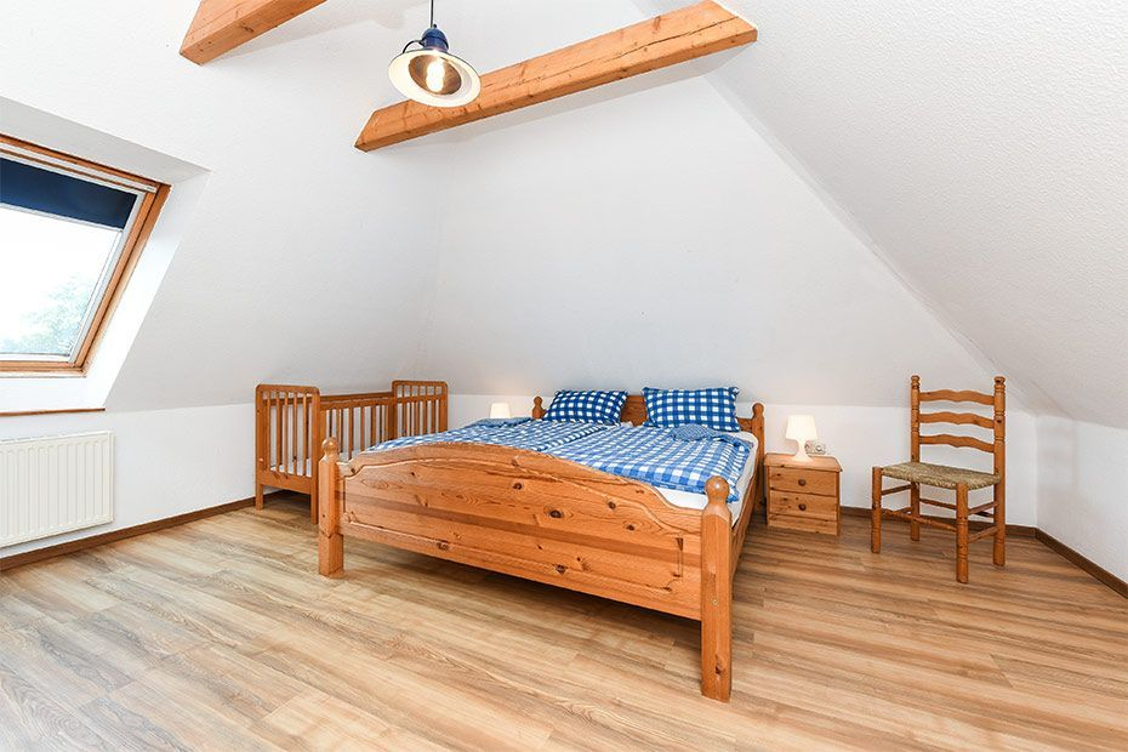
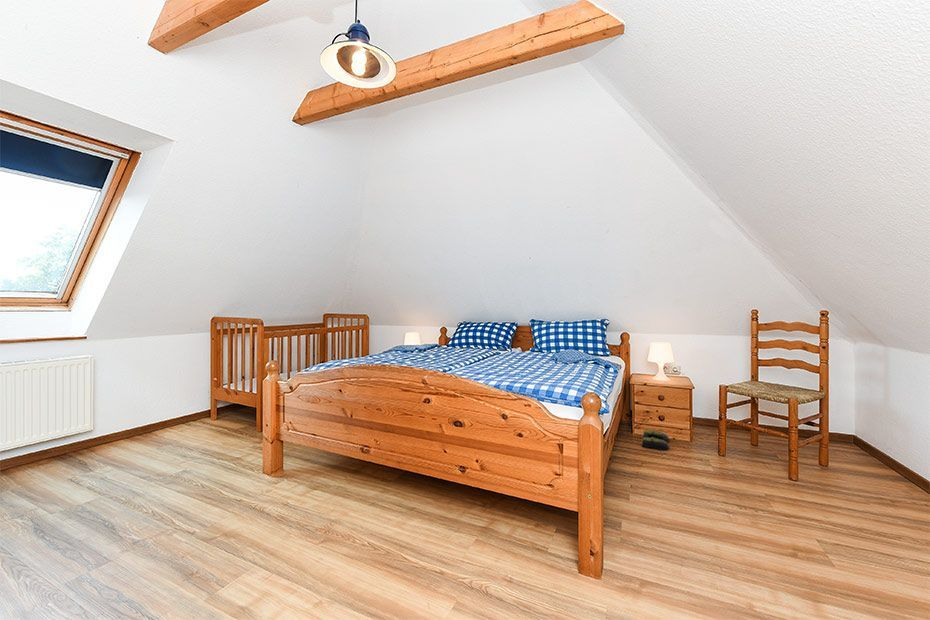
+ slippers (655, 439)
